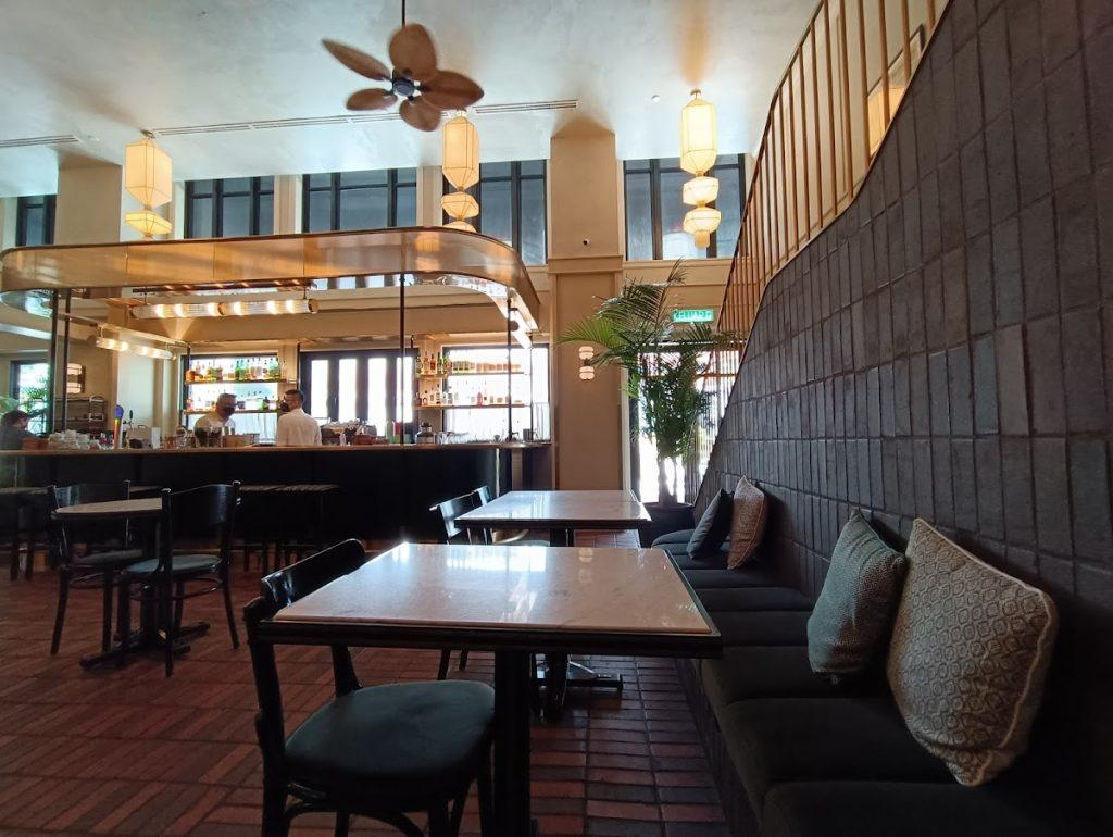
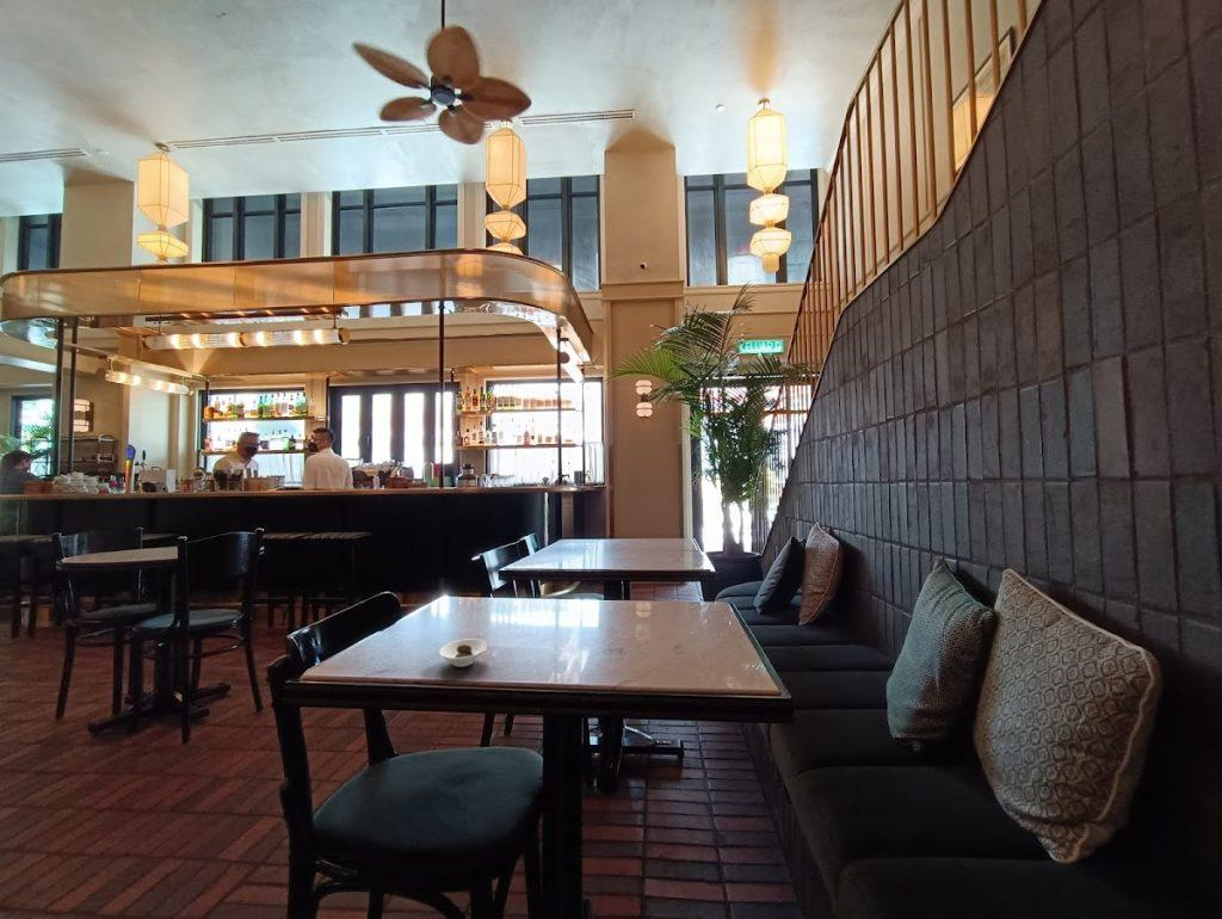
+ saucer (463, 653)
